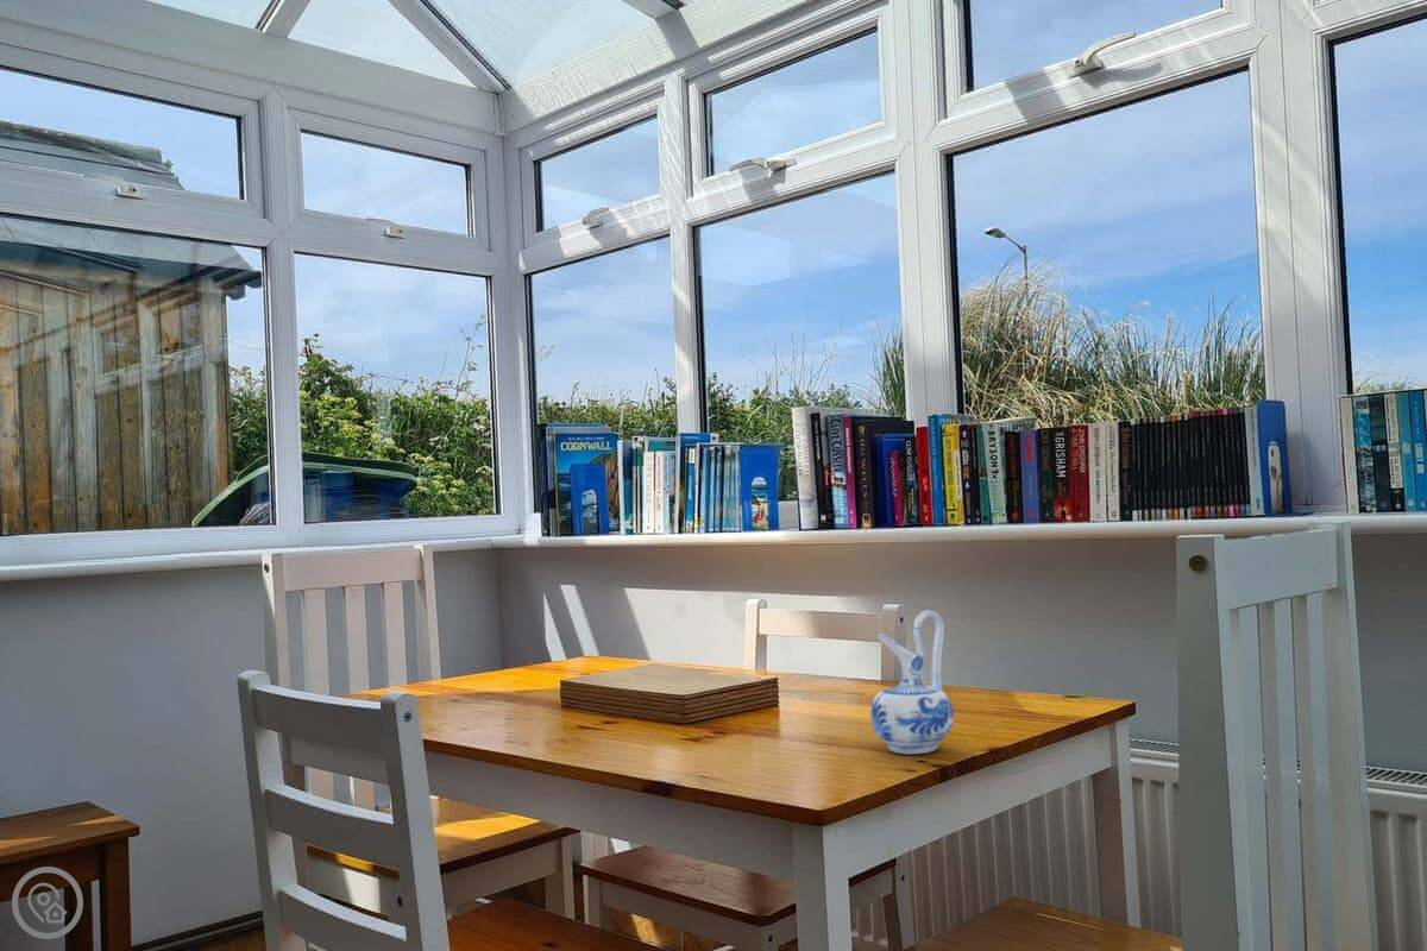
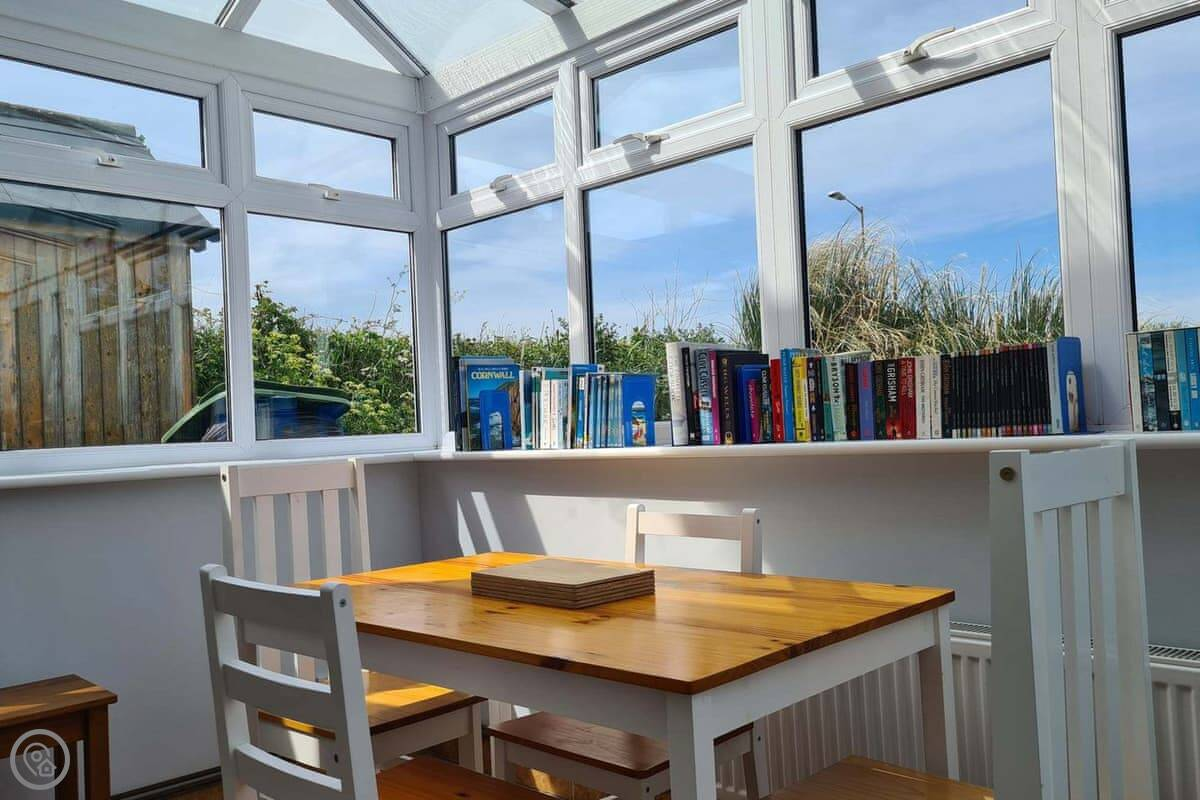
- ceramic pitcher (910, 680)
